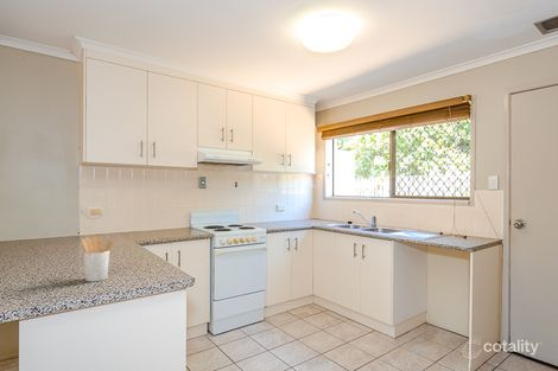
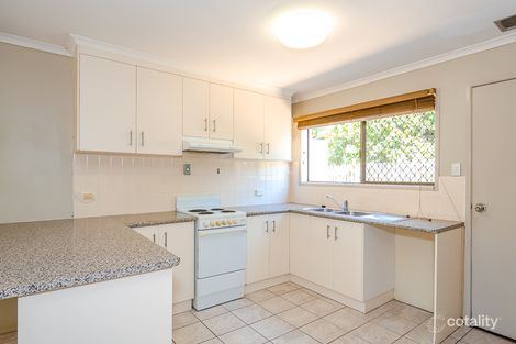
- utensil holder (95, 256)
